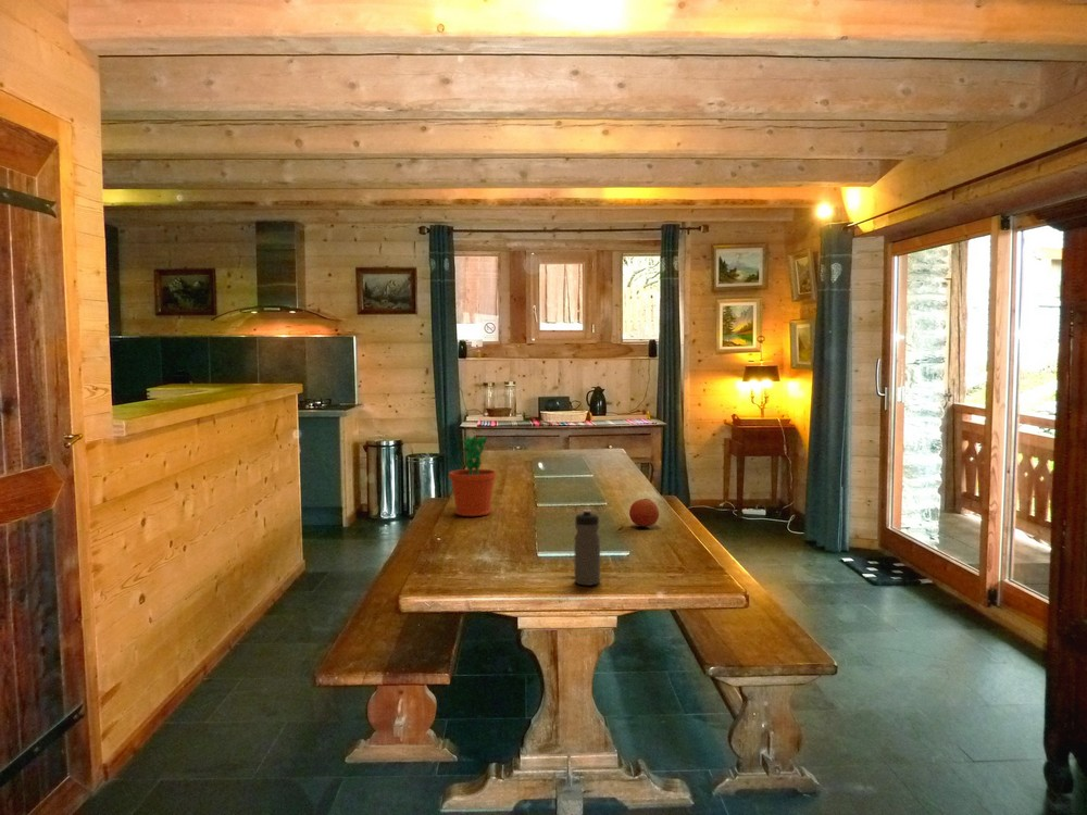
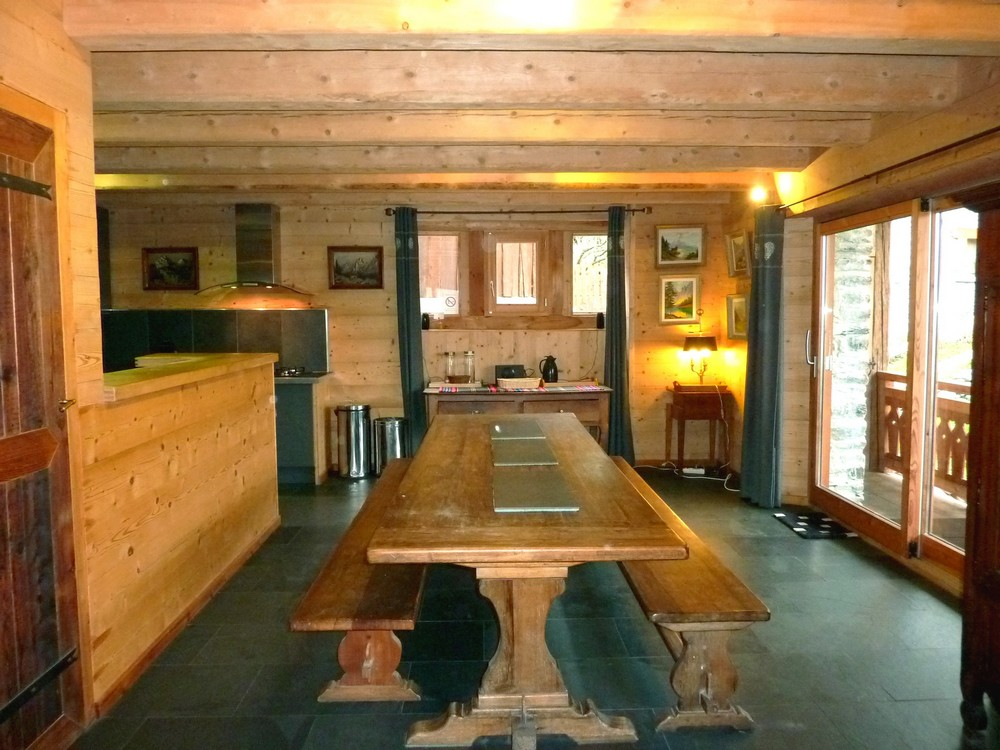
- water bottle (587, 546)
- fruit (644, 512)
- flower pot (473, 474)
